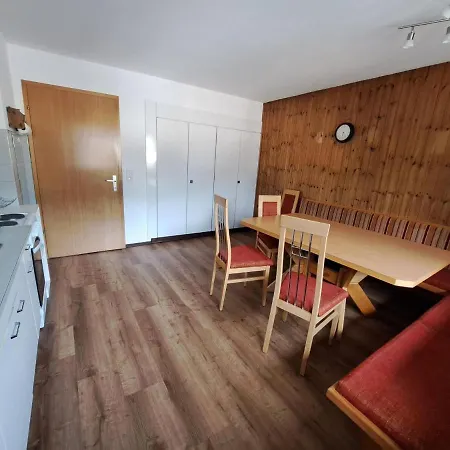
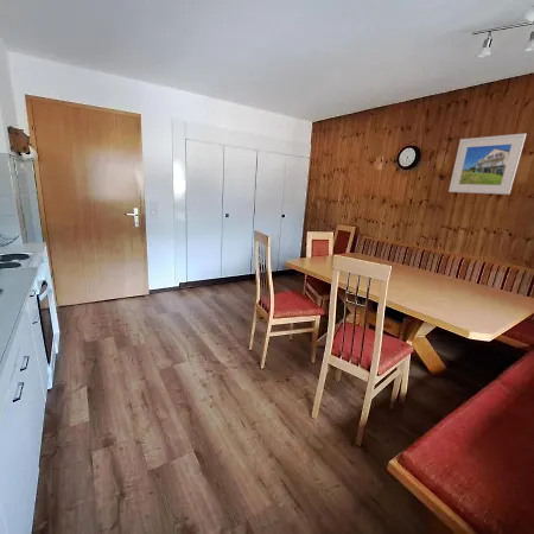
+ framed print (483, 165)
